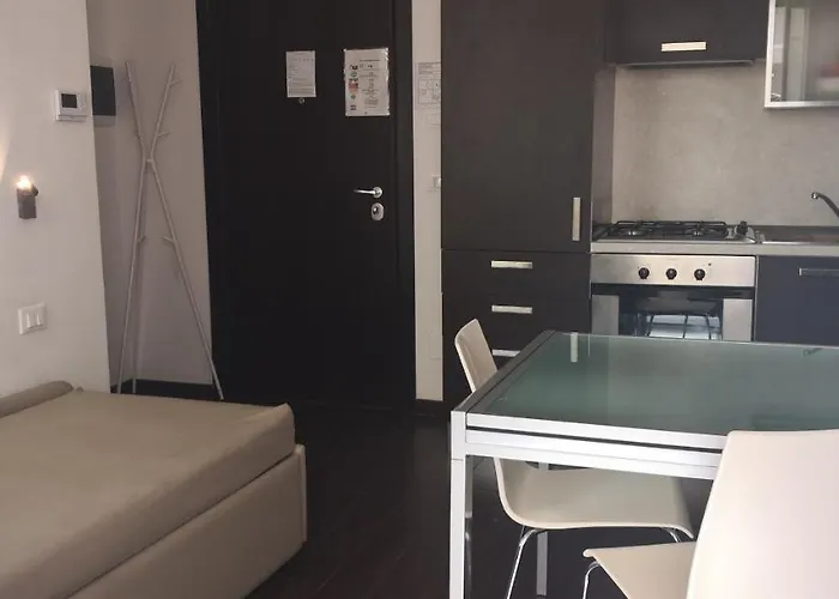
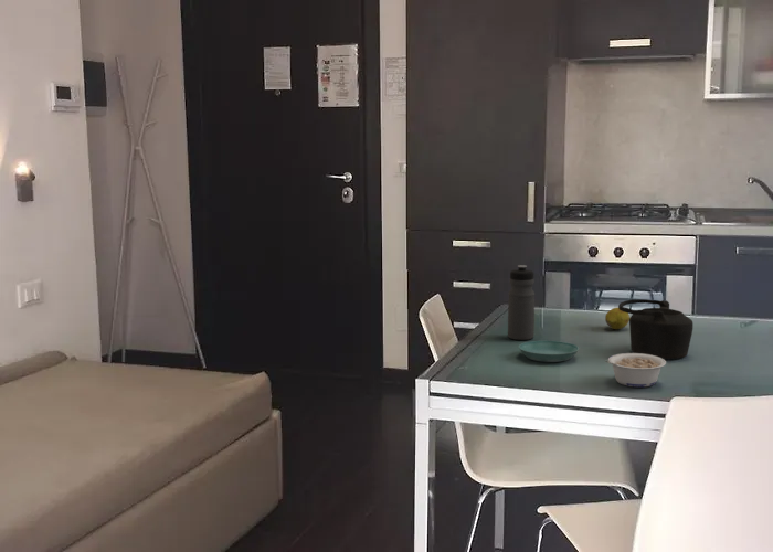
+ saucer (548, 351)
+ legume (636, 369)
+ water bottle (521, 301)
+ teapot (657, 327)
+ fruit (616, 318)
